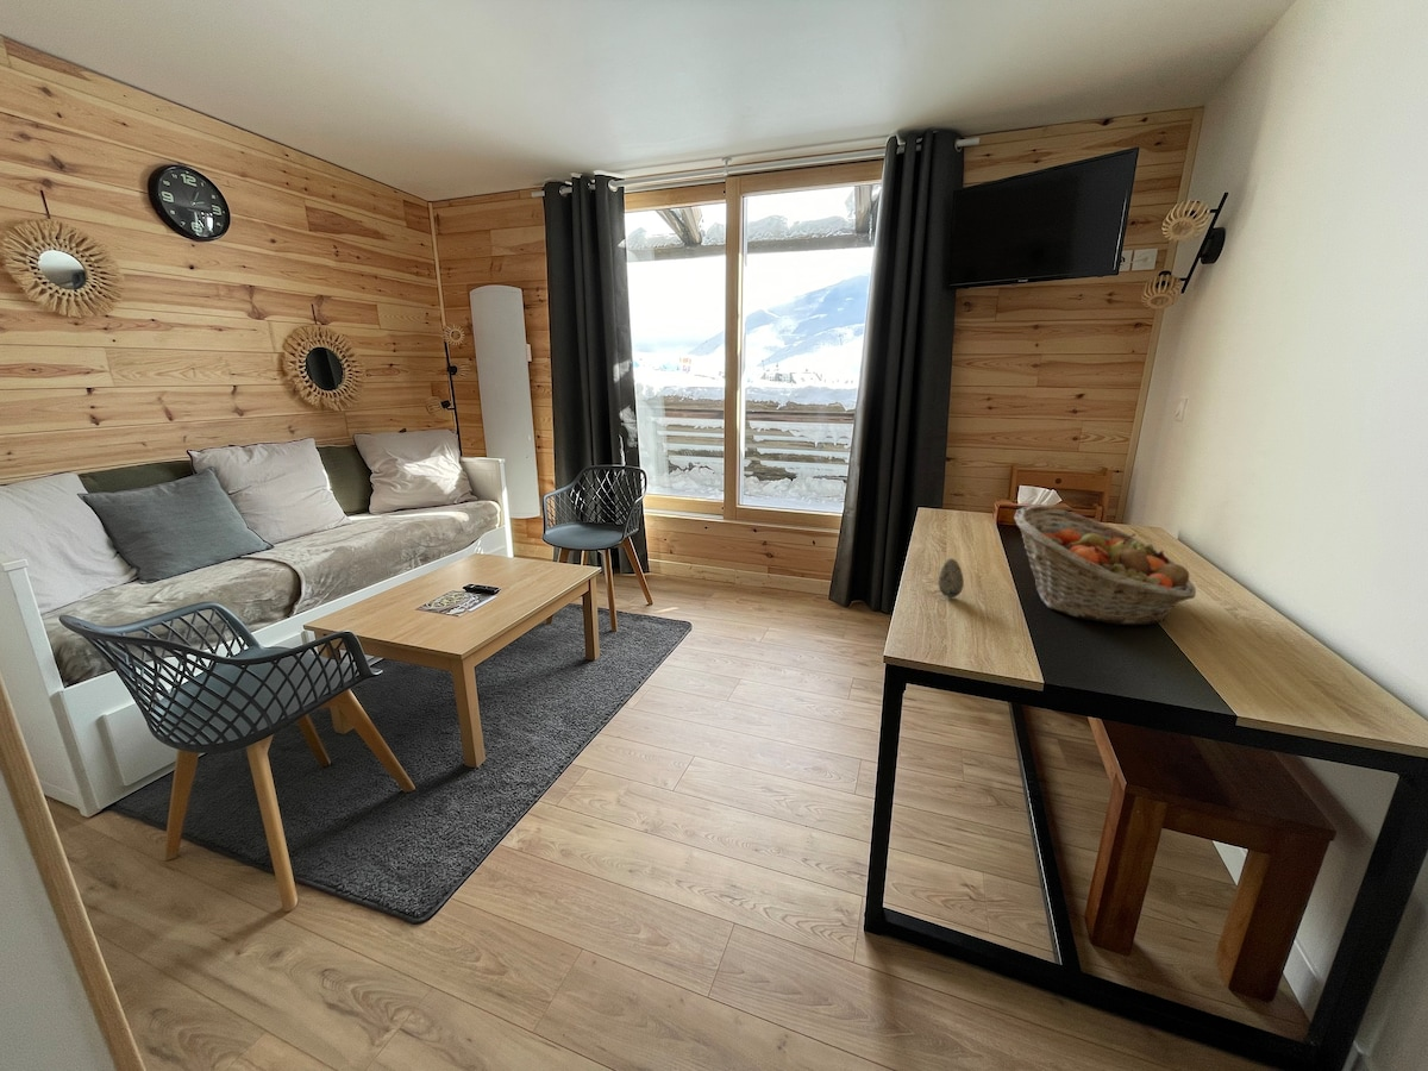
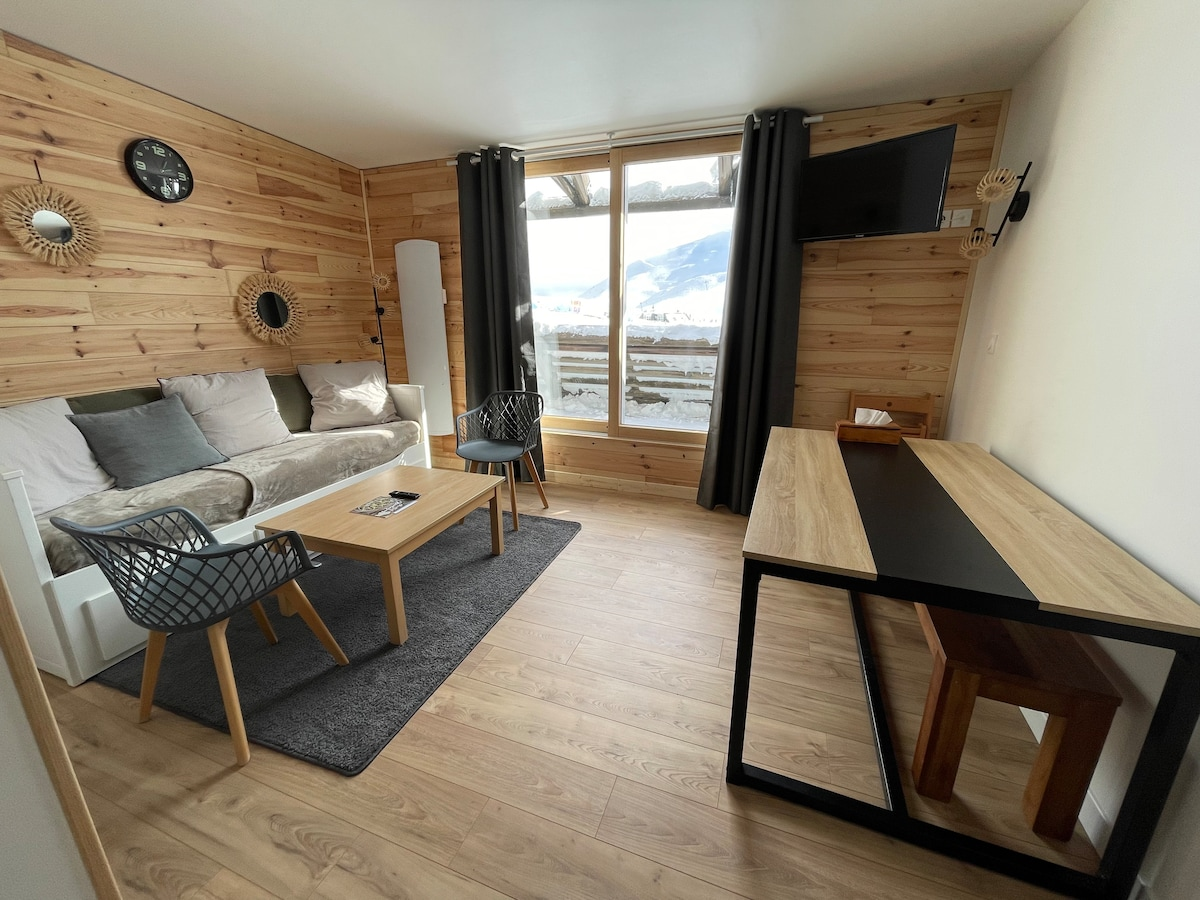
- fruit basket (1096, 559)
- decorative egg (951, 577)
